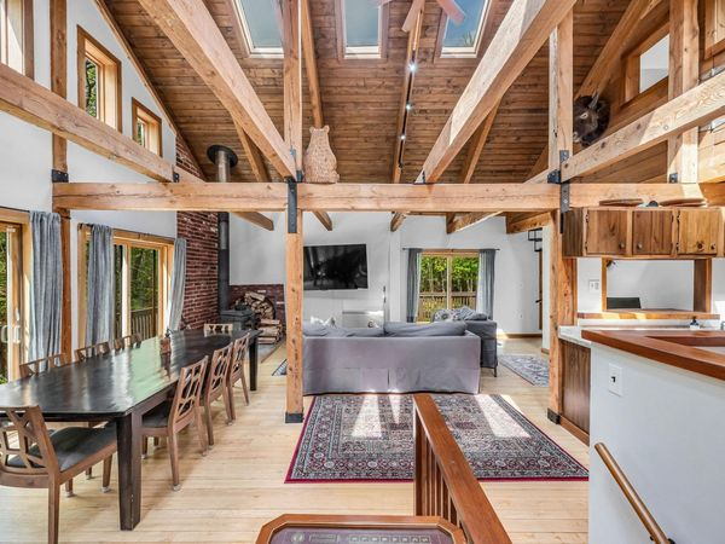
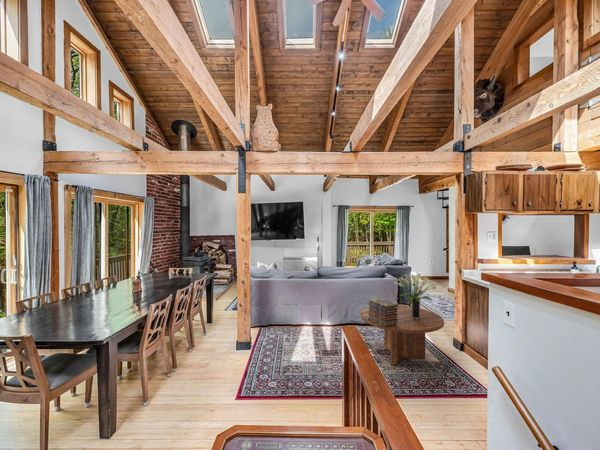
+ coffee table (400, 335)
+ potted plant (416, 294)
+ book stack (383, 311)
